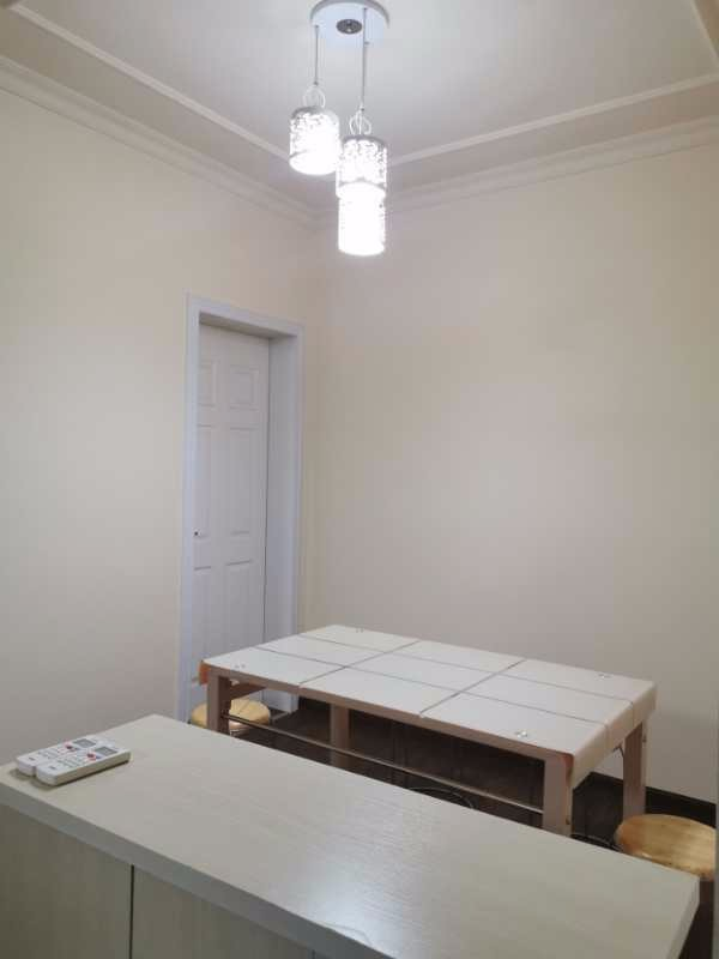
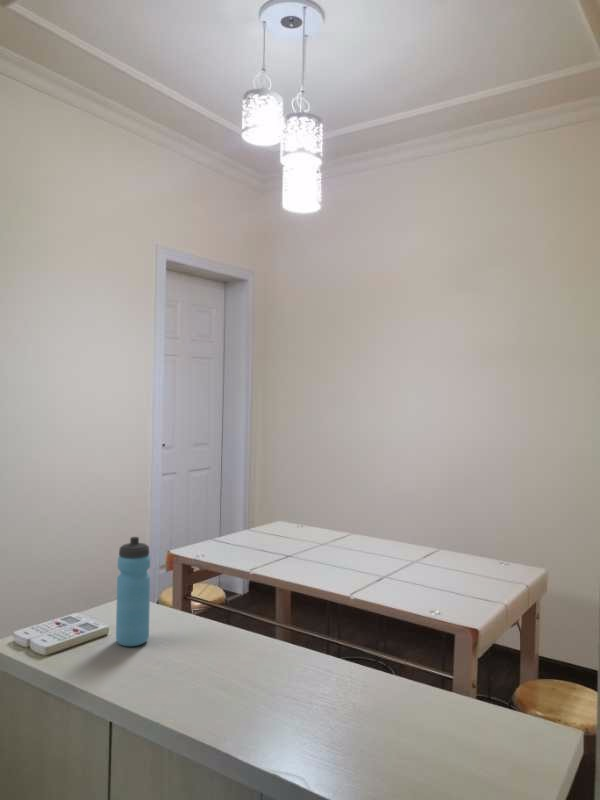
+ water bottle (133, 589)
